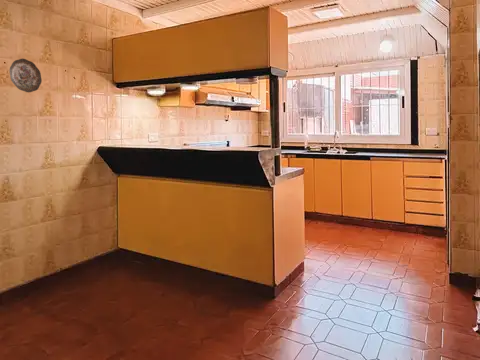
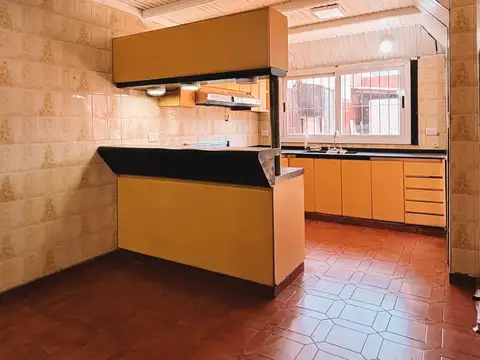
- decorative plate (25, 75)
